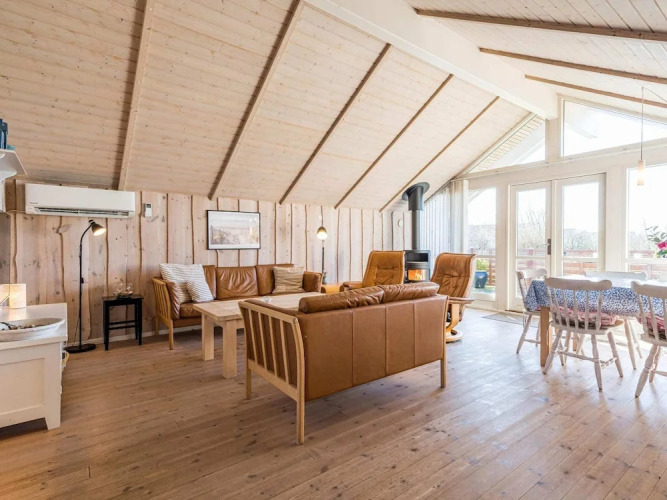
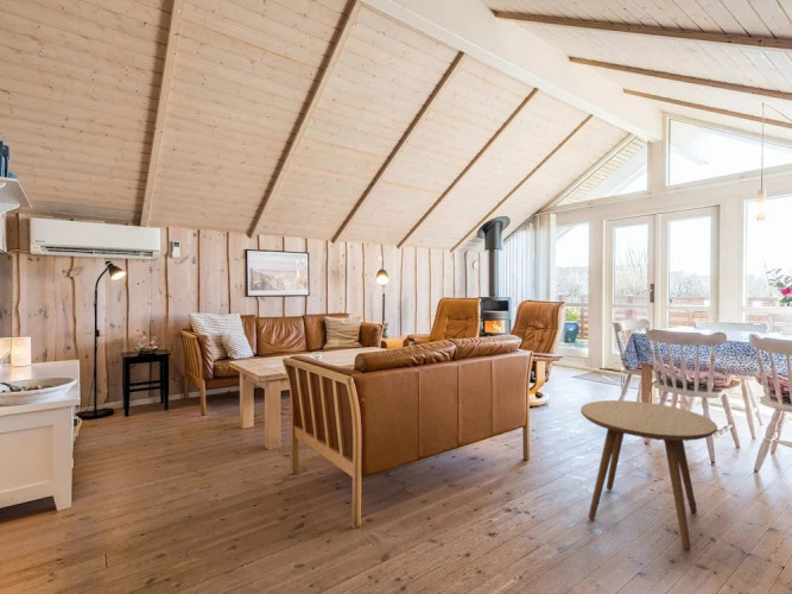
+ side table (667, 461)
